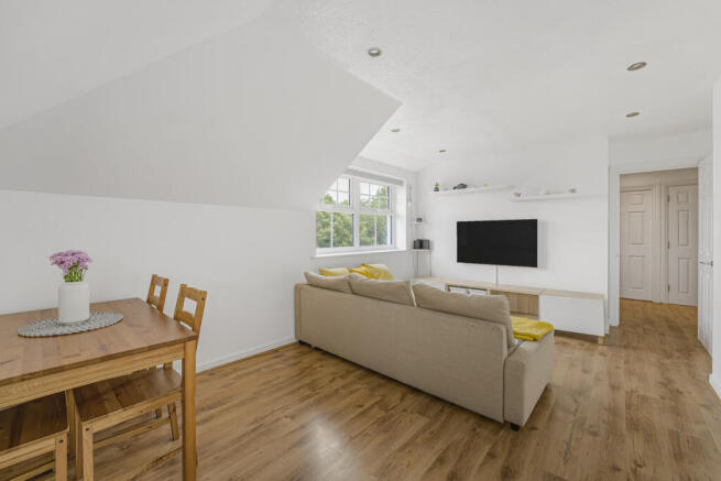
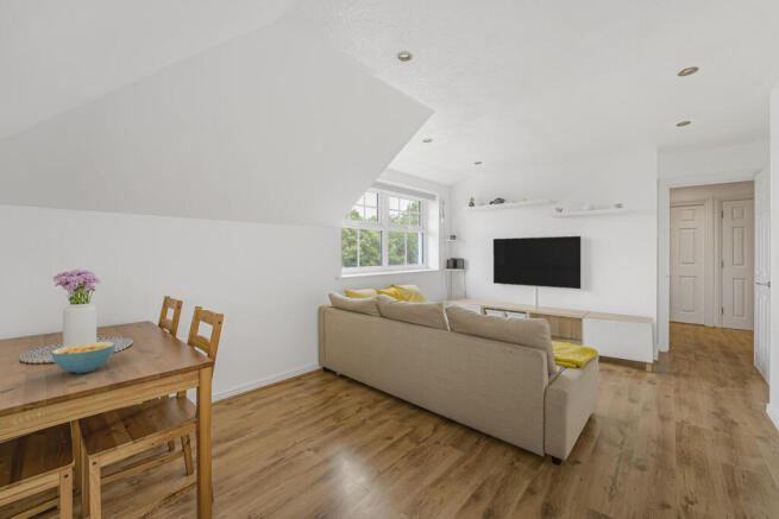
+ cereal bowl (84, 359)
